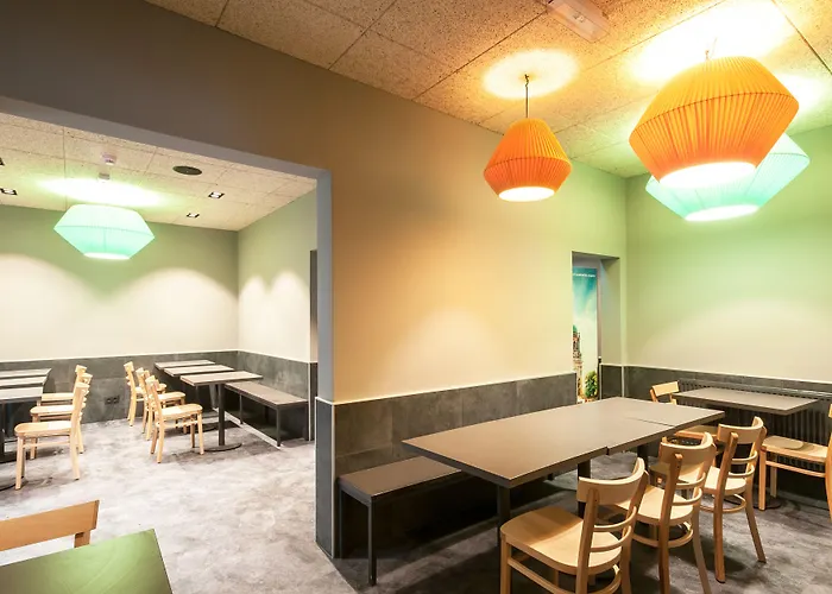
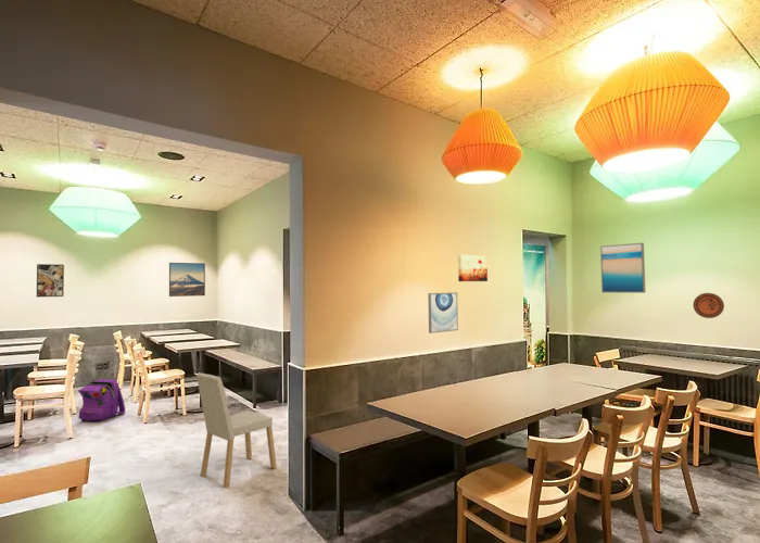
+ decorative plate (708, 305)
+ backpack (100, 399)
+ dining chair (238, 420)
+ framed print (50, 280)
+ wall art (621, 268)
+ wall art (443, 312)
+ wall art (472, 268)
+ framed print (187, 279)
